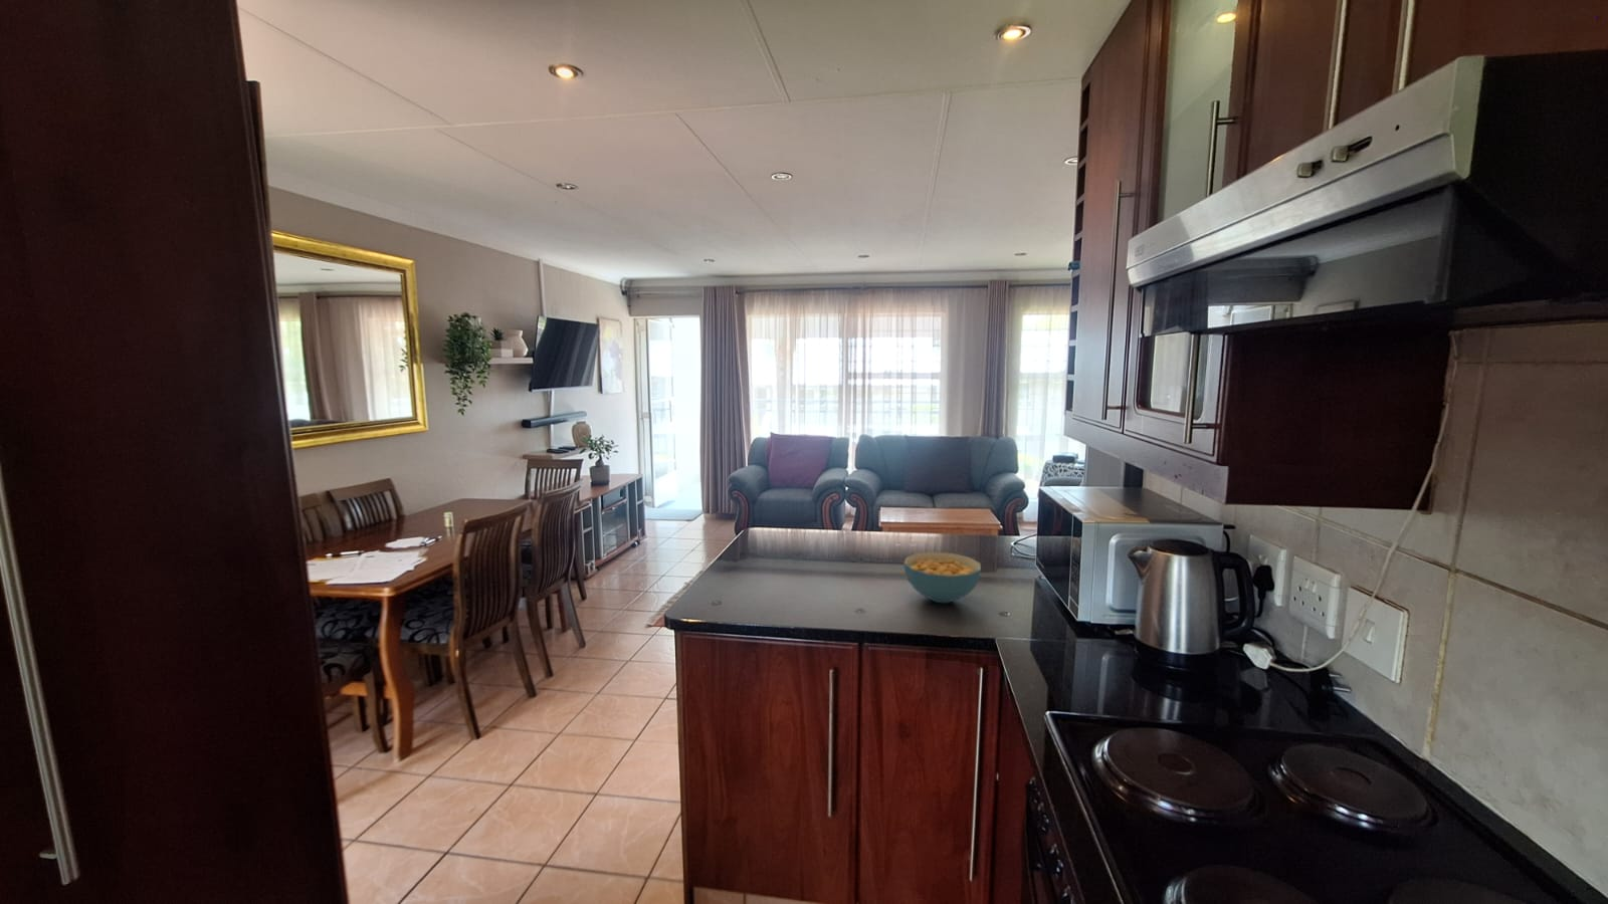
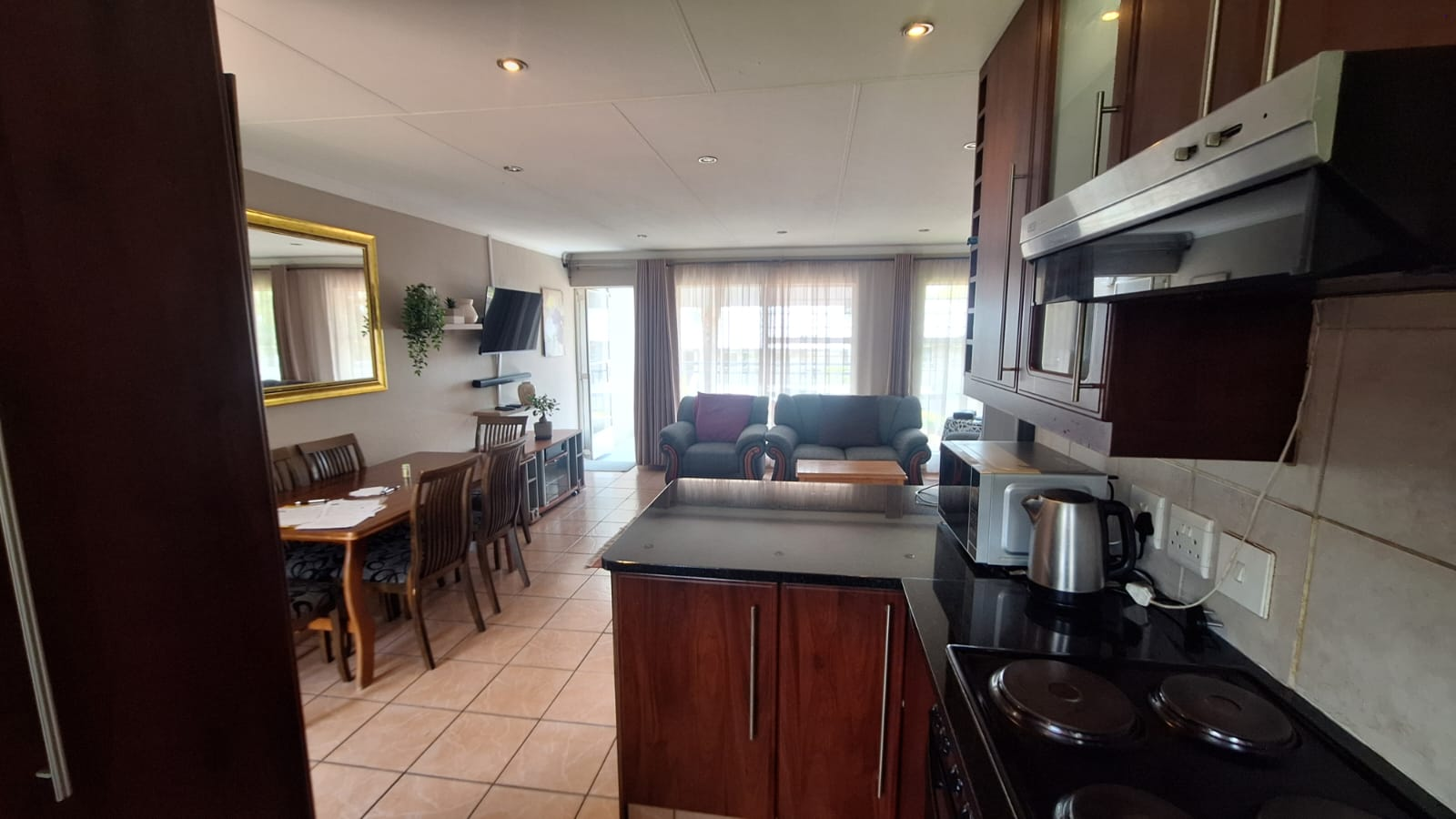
- cereal bowl (942, 581)
